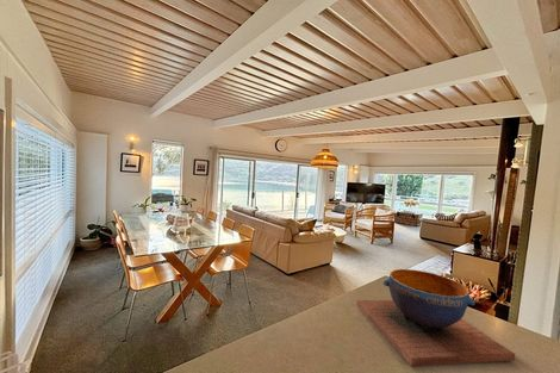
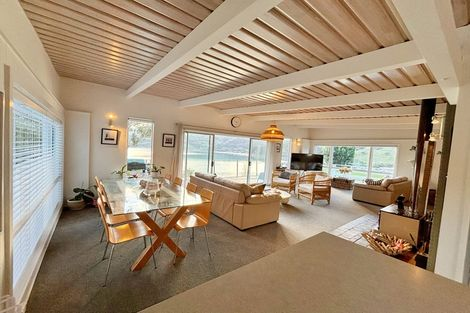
- decorative bowl (425, 304)
